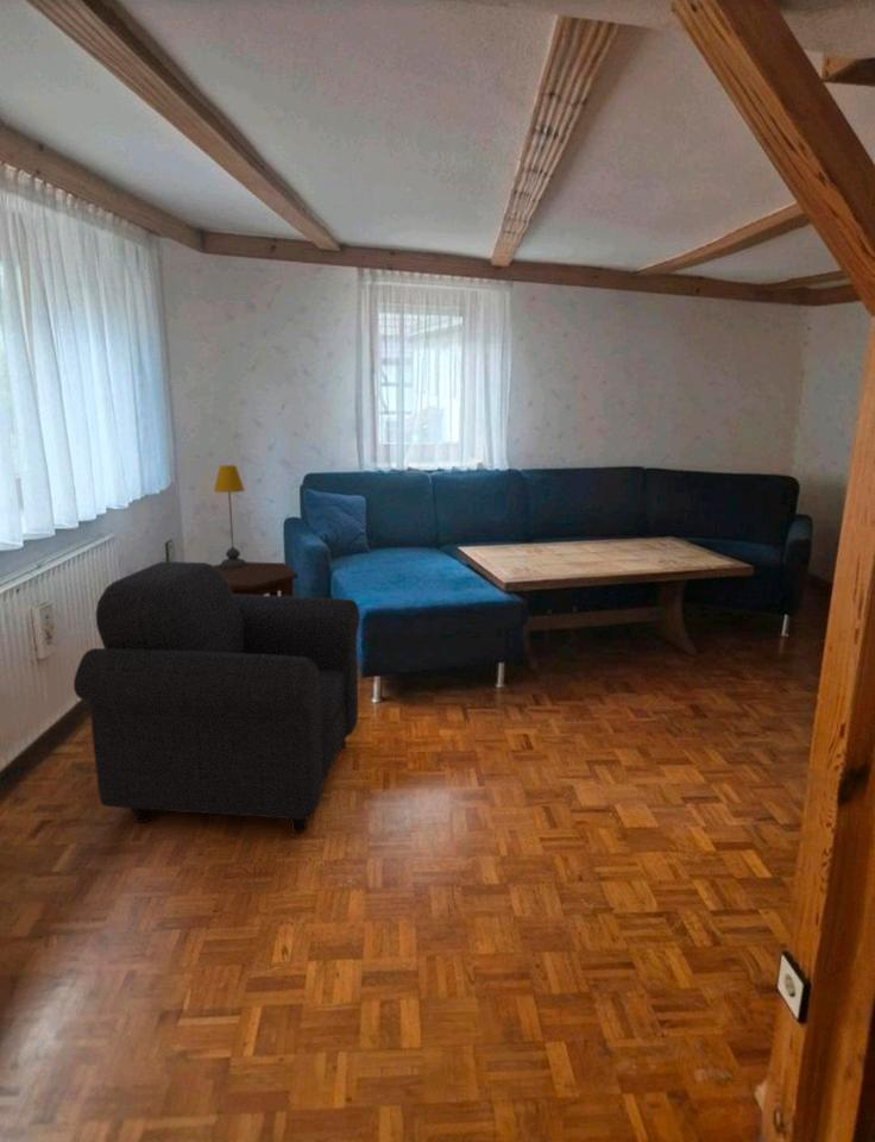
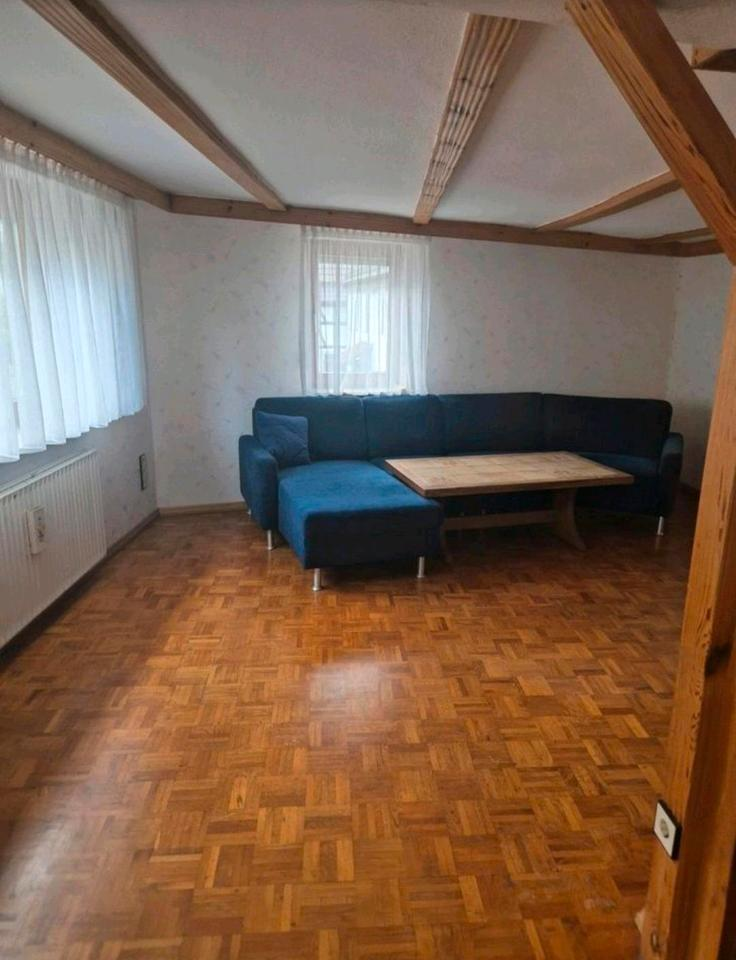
- table lamp (231, 515)
- armchair (237, 679)
- side table (245, 594)
